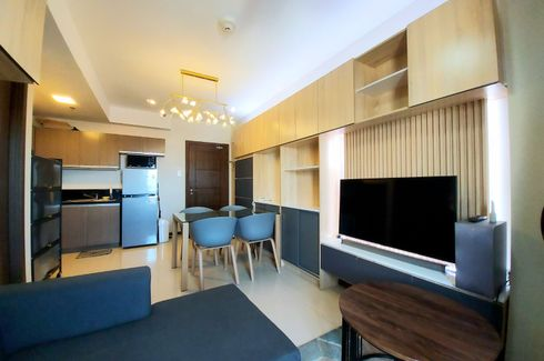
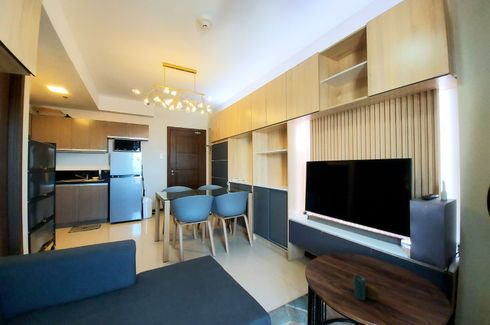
+ candle (364, 284)
